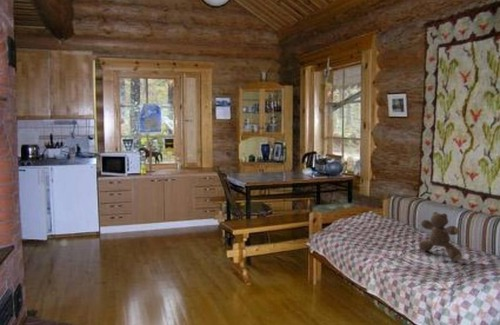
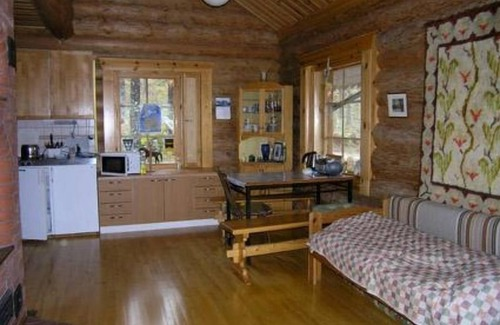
- stuffed bear (439, 234)
